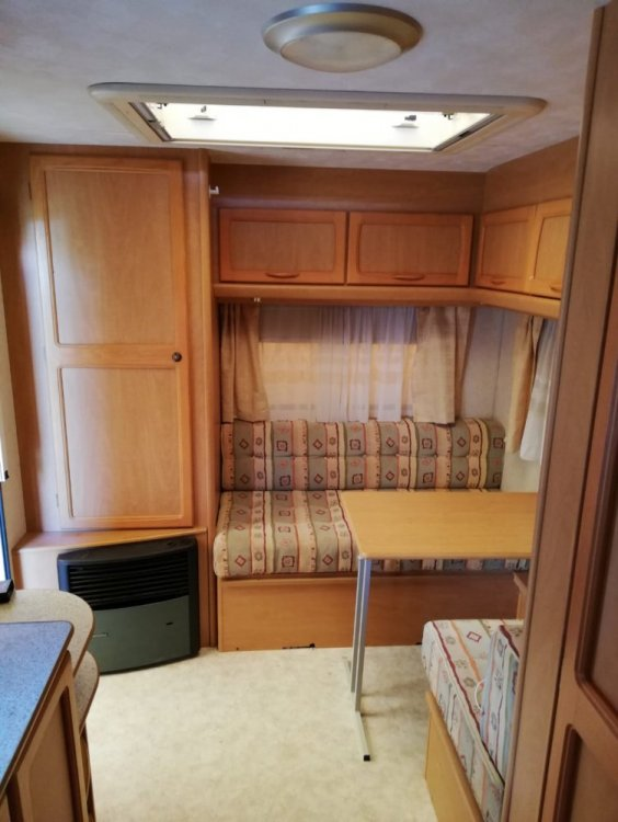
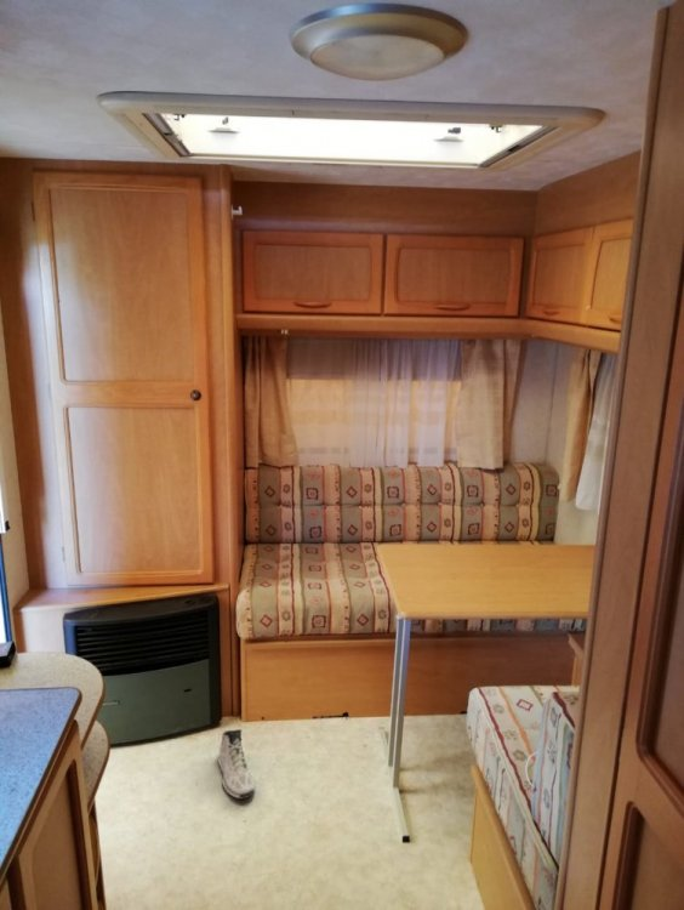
+ sneaker (234, 758)
